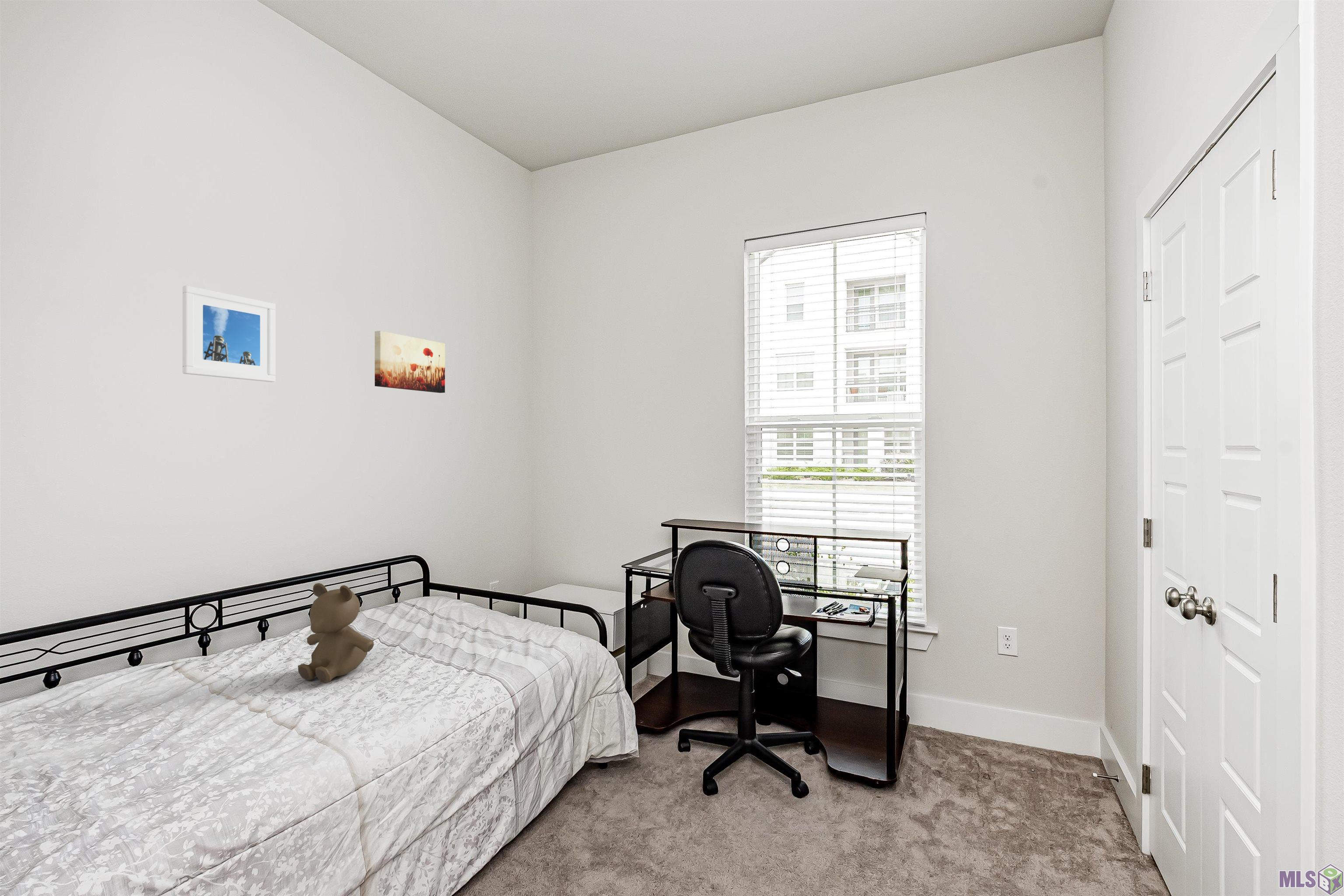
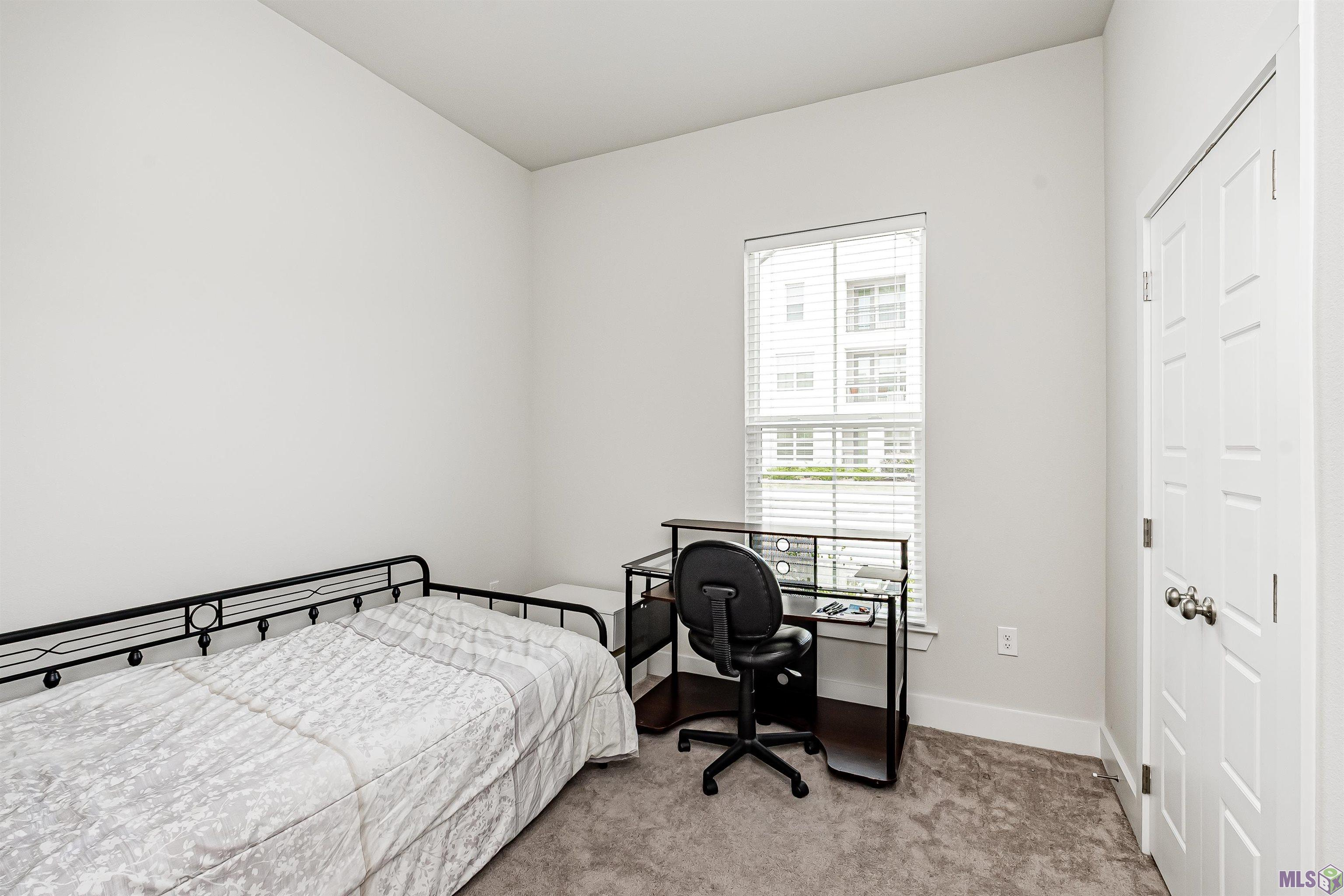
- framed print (231, 336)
- wall art (412, 364)
- teddy bear (335, 629)
